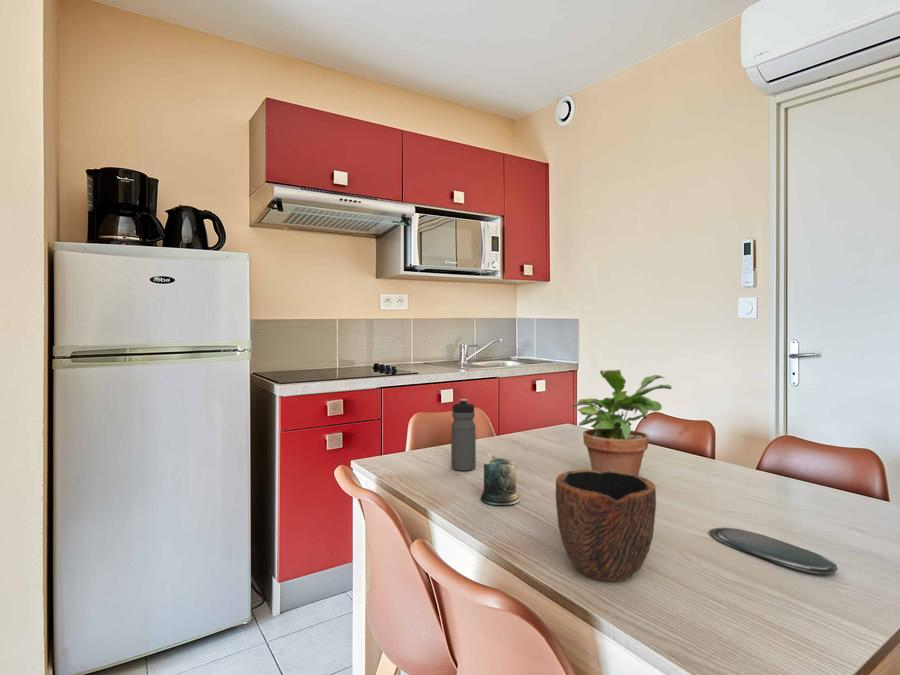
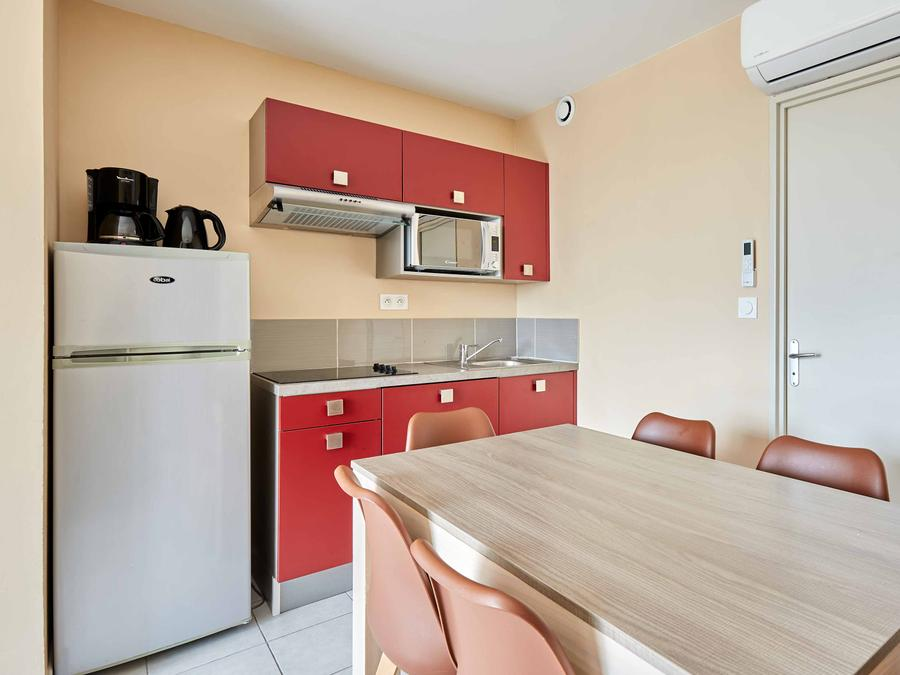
- water bottle (463, 433)
- oval tray (768, 548)
- potted plant (617, 423)
- bowl (604, 525)
- mug (498, 476)
